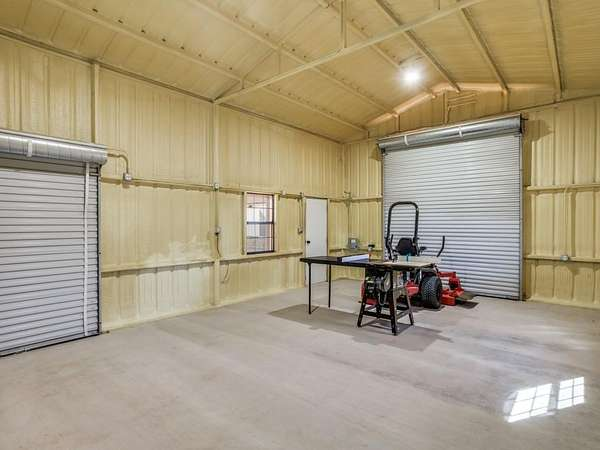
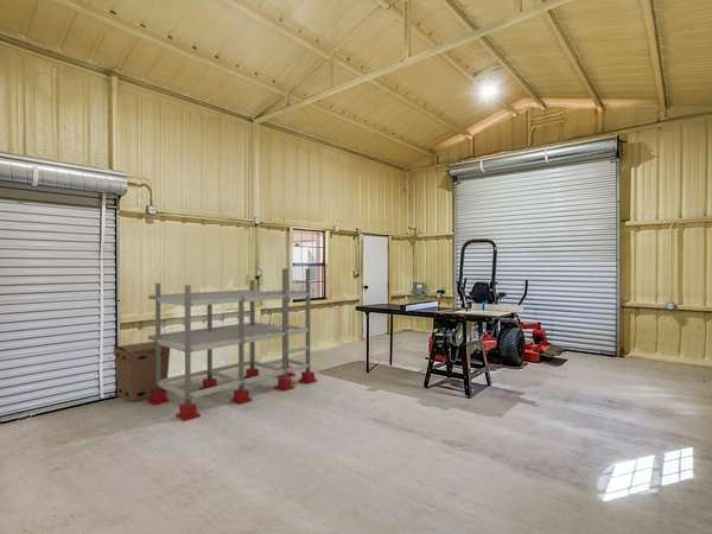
+ cardboard box (142, 369)
+ shelving unit (235, 329)
